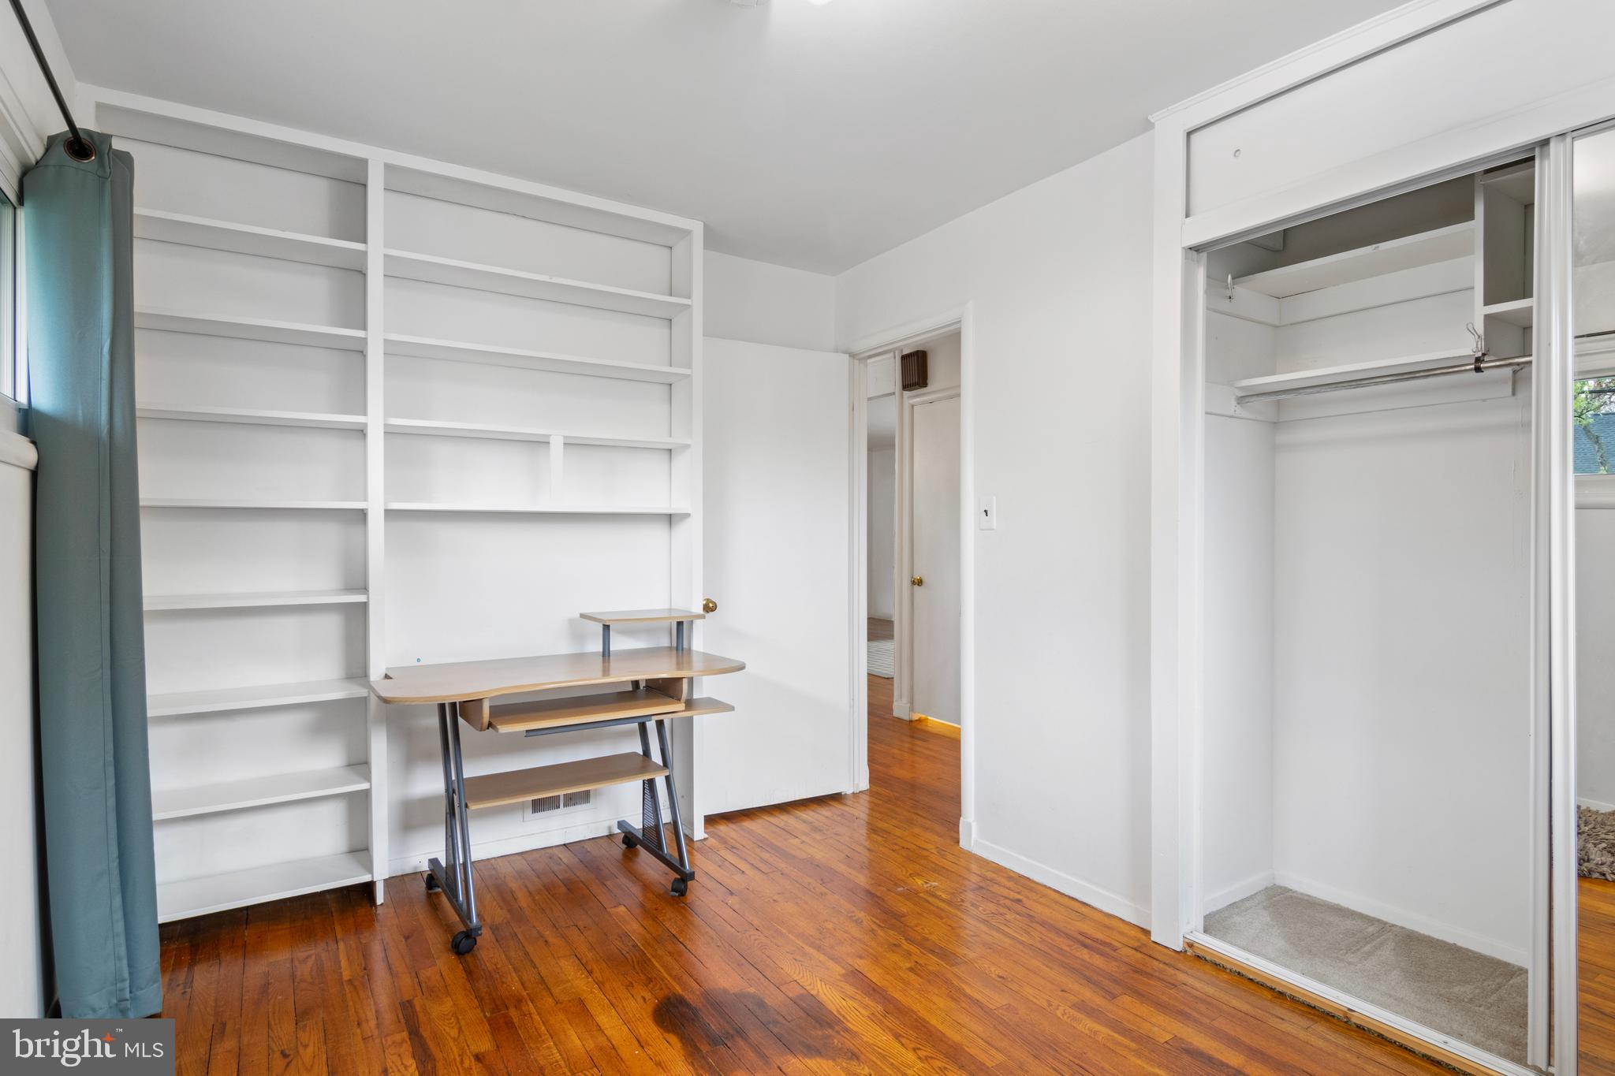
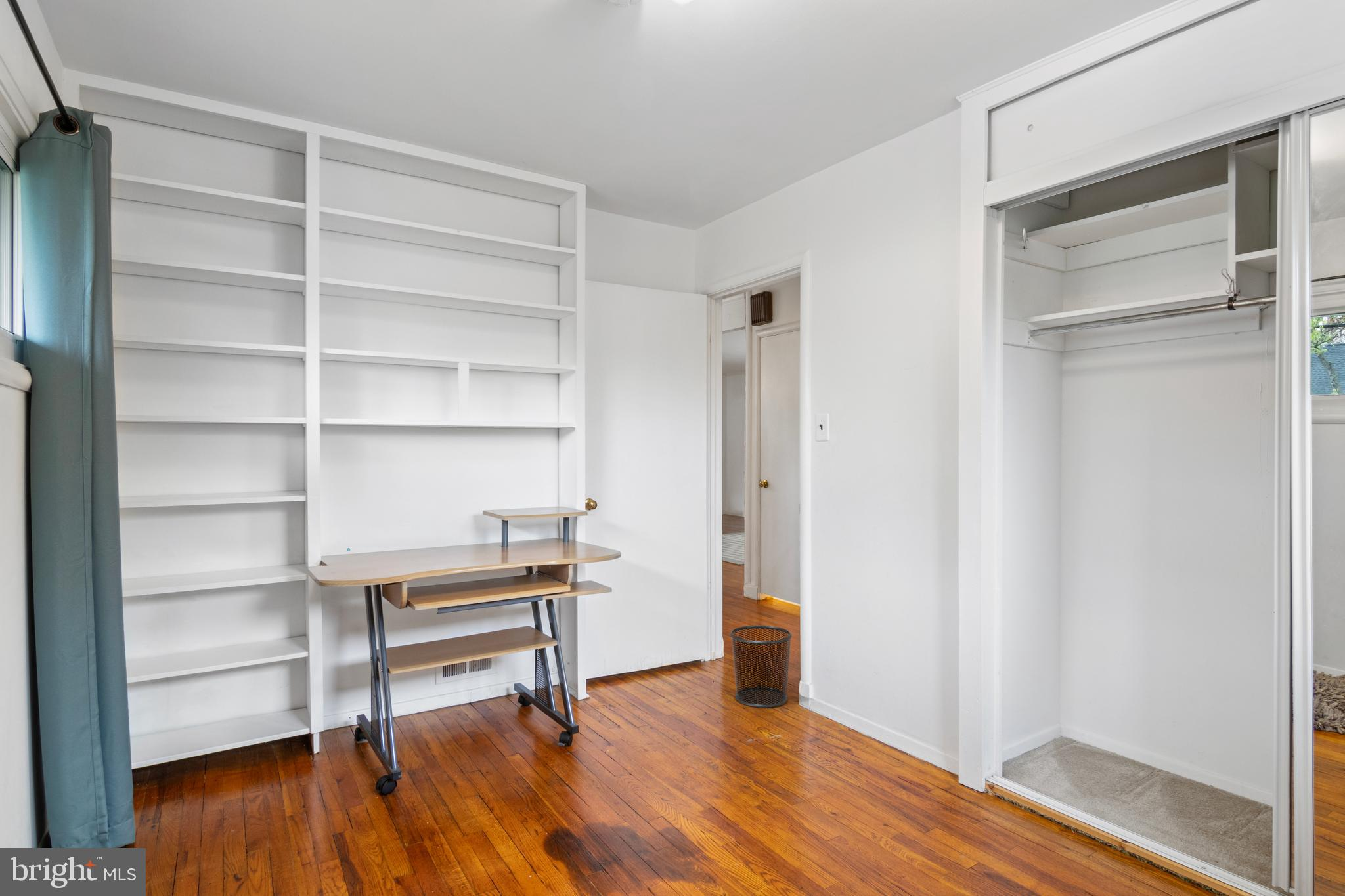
+ waste bin (761, 666)
